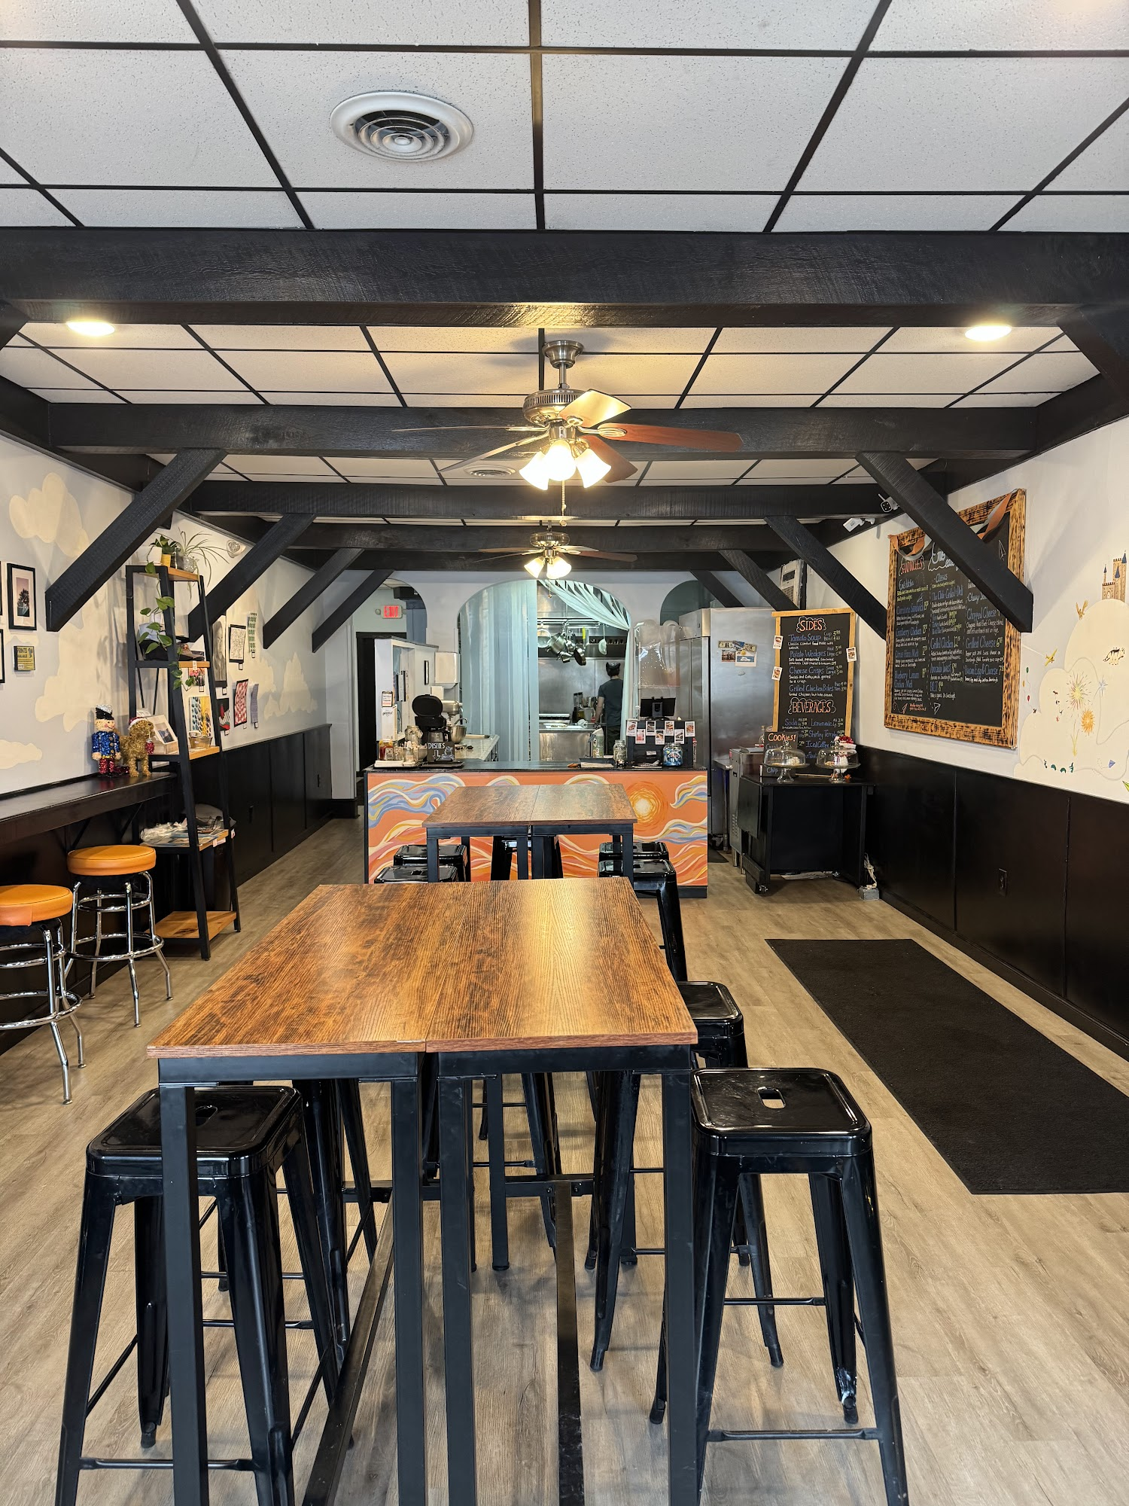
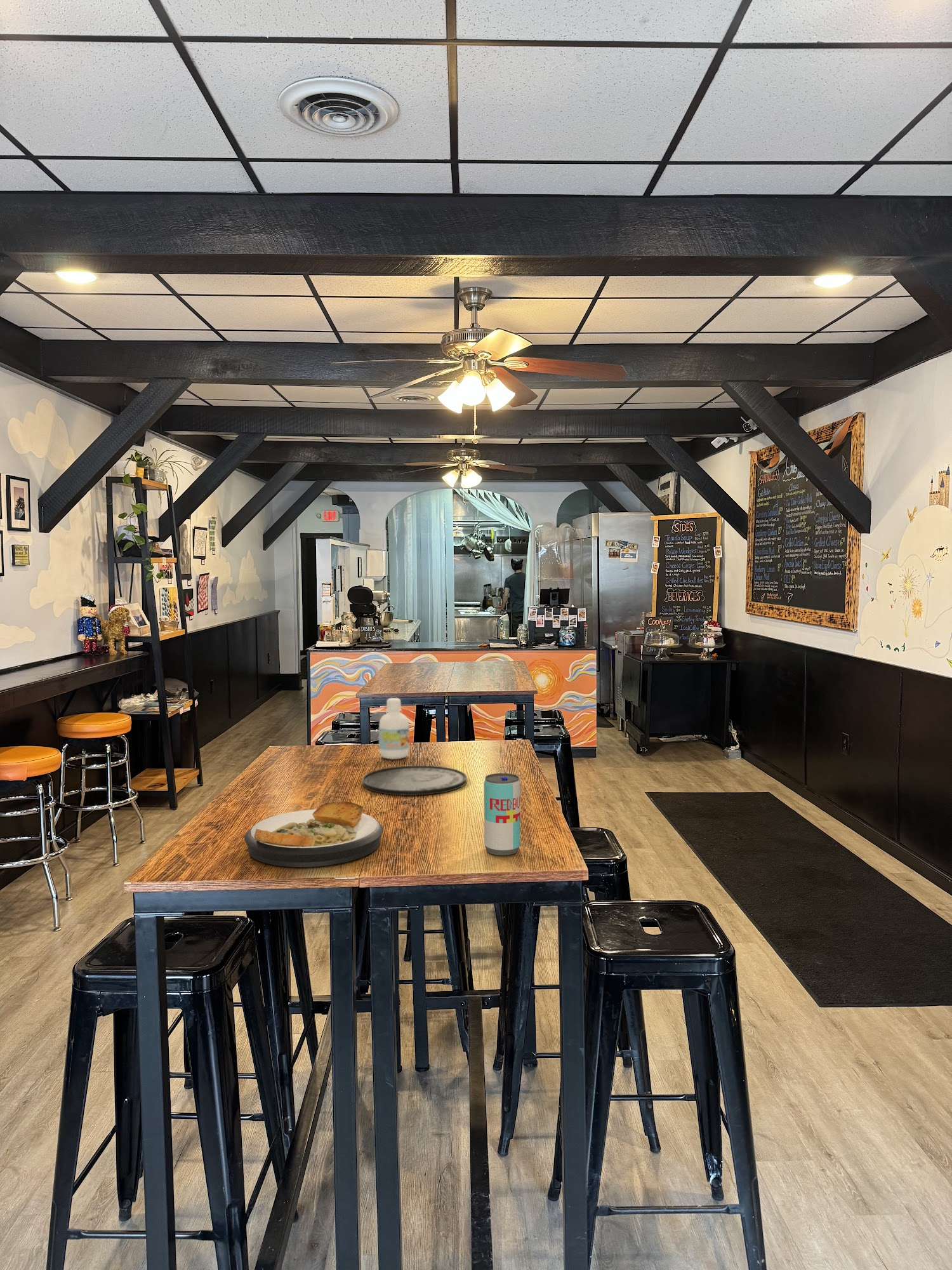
+ beverage can (502, 813)
+ plate (414, 779)
+ bottle (393, 728)
+ plate (314, 831)
